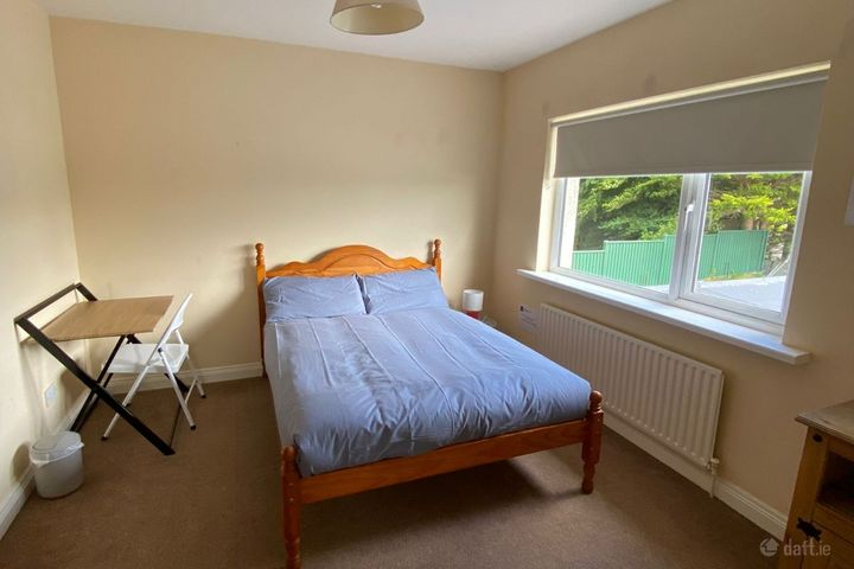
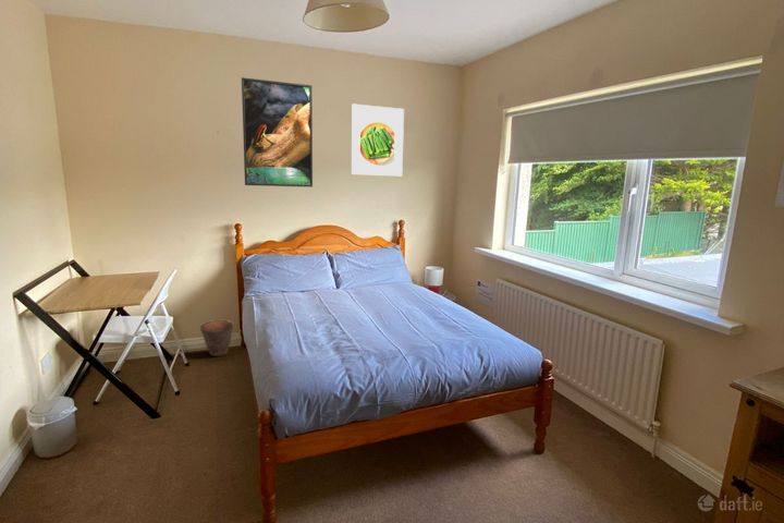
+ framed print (377, 141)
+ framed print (278, 134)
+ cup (217, 339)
